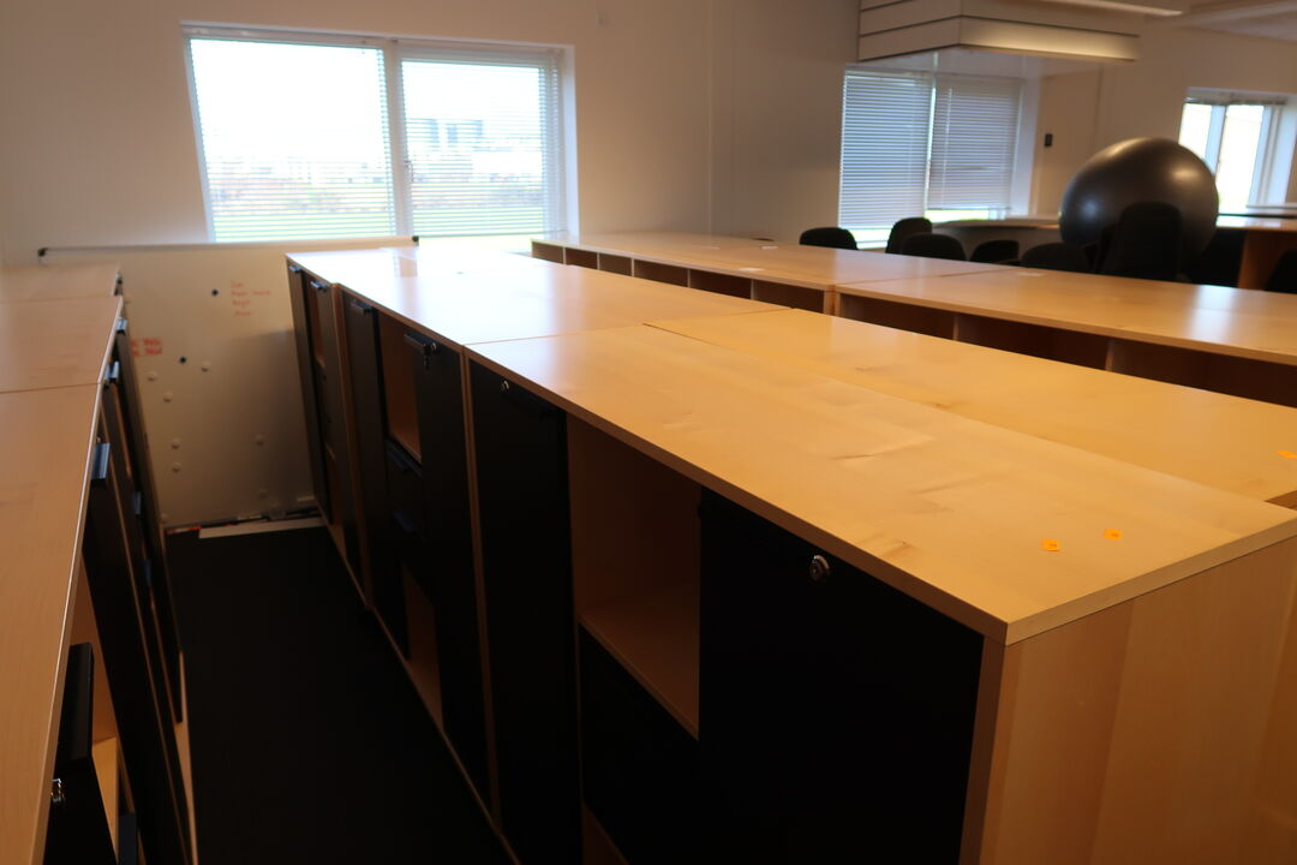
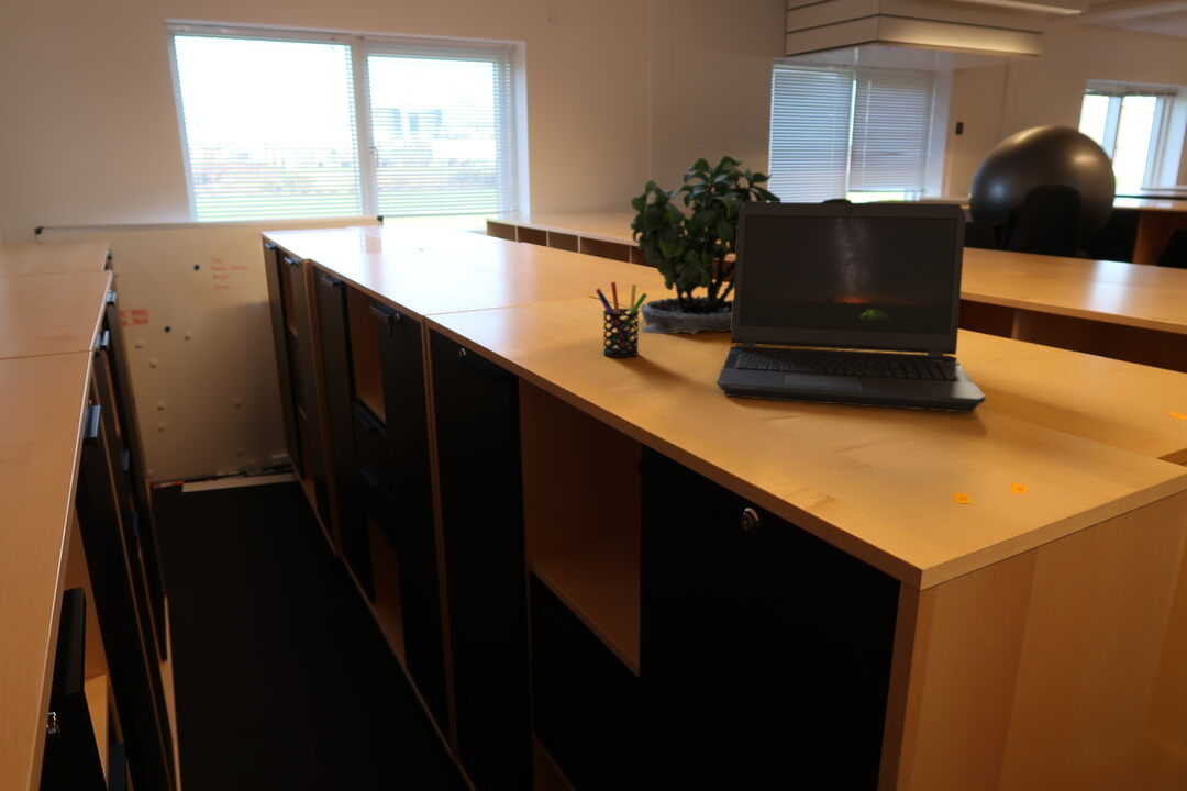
+ potted plant (705, 235)
+ laptop computer (847, 296)
+ pen holder (623, 319)
